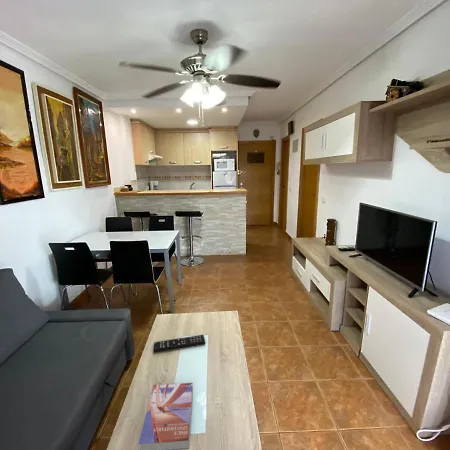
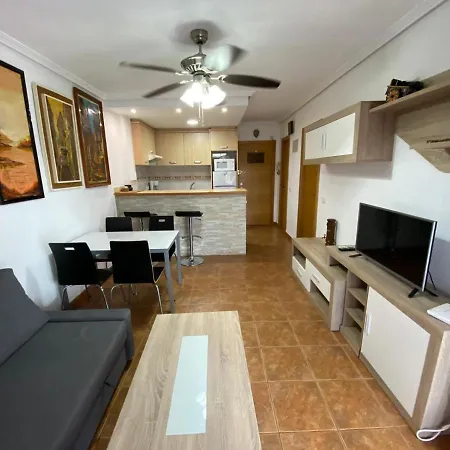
- textbook (169, 413)
- remote control (179, 342)
